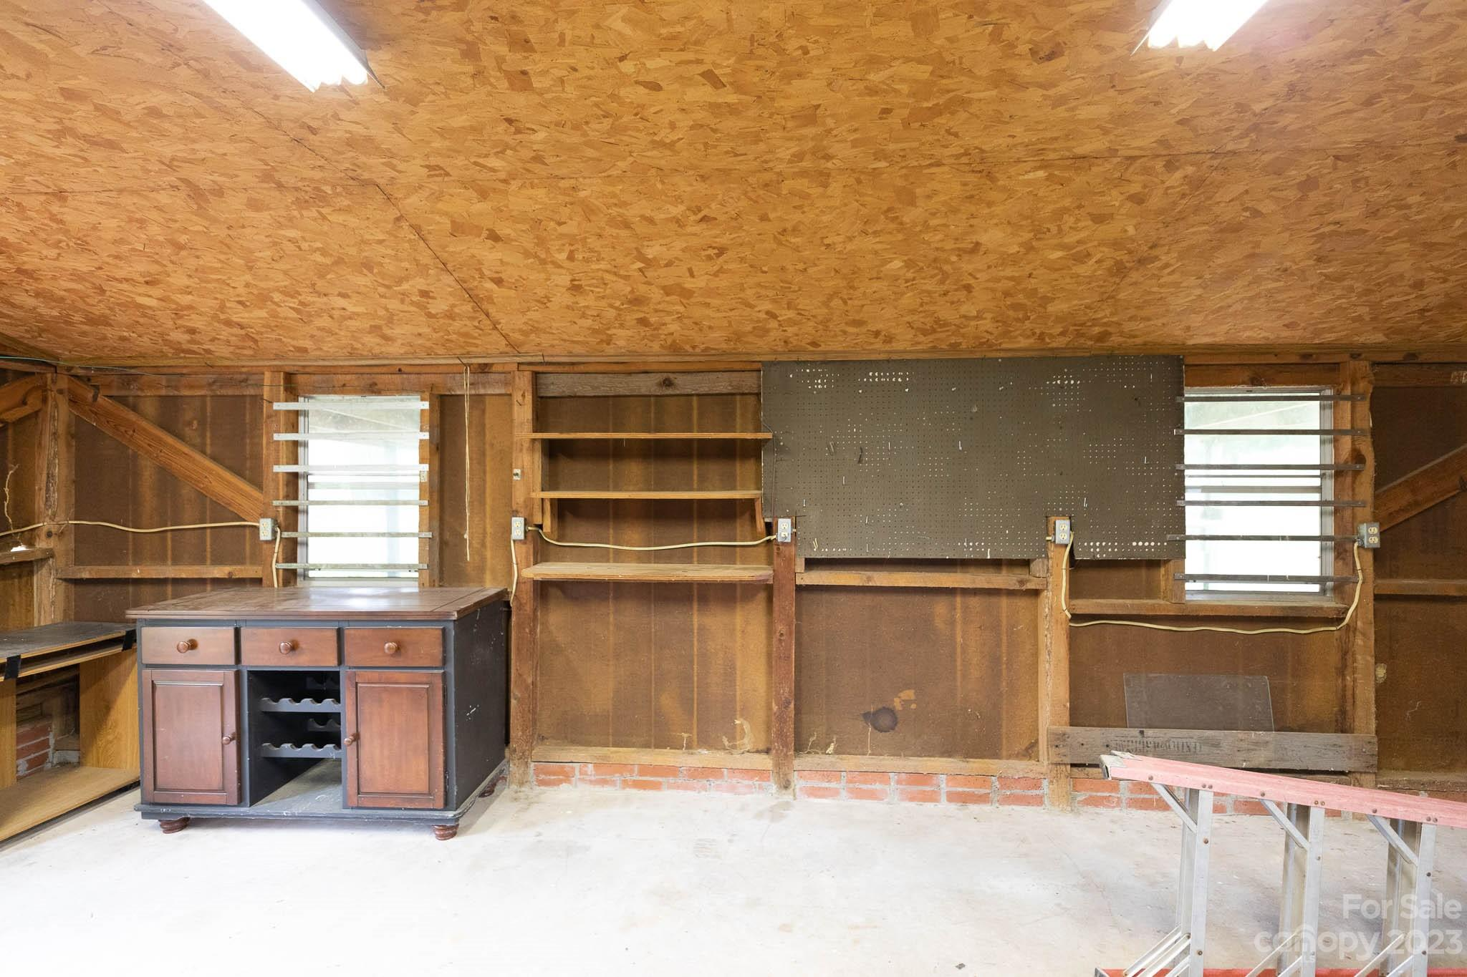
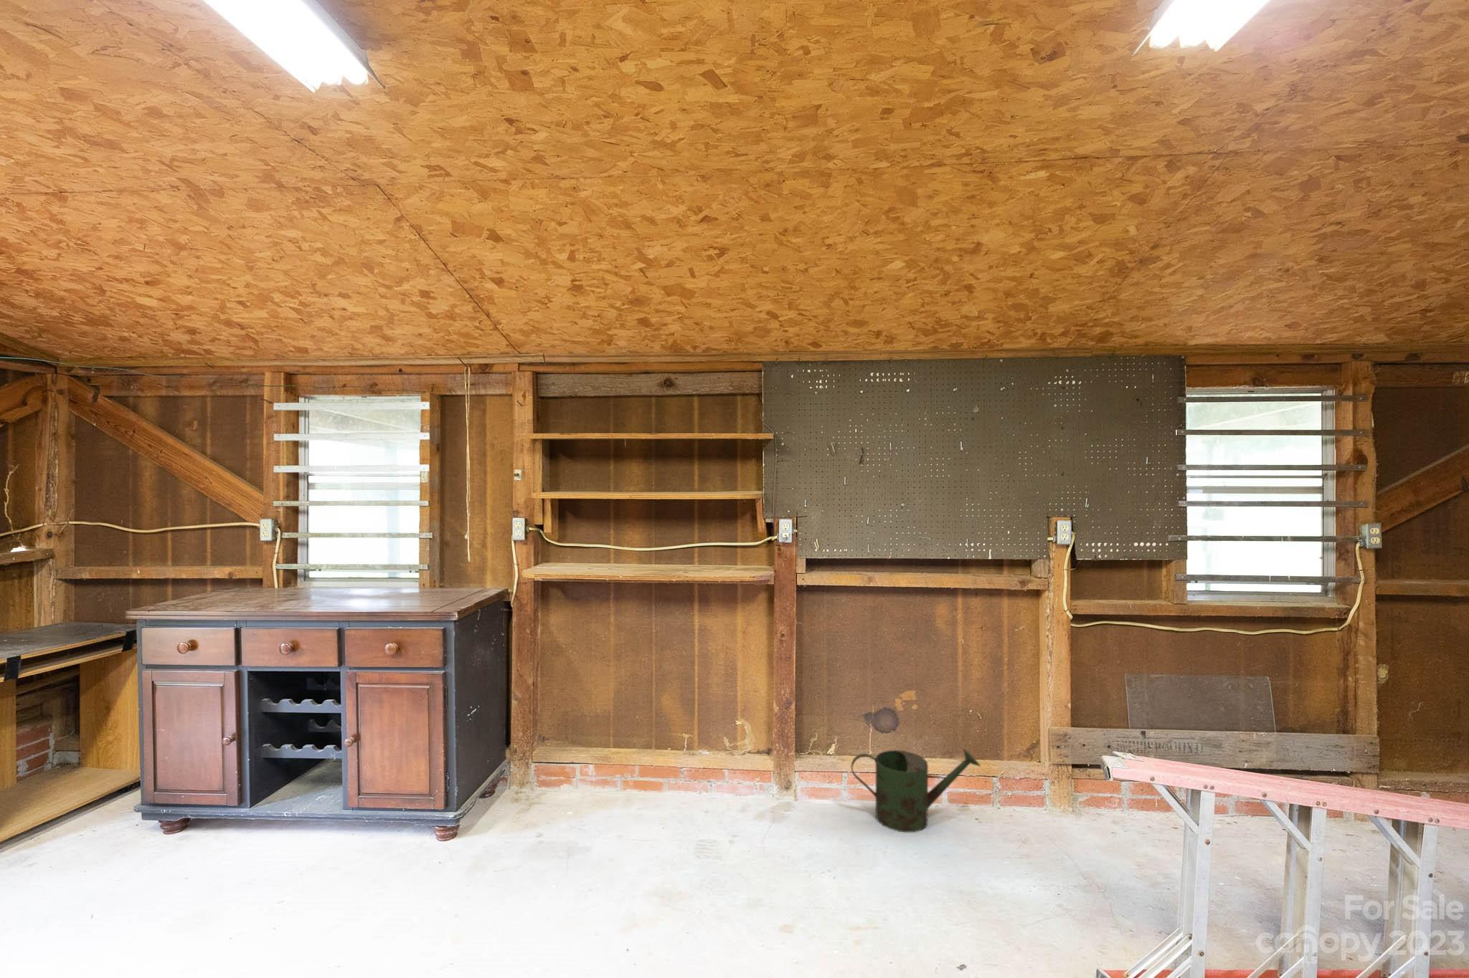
+ watering can (915, 783)
